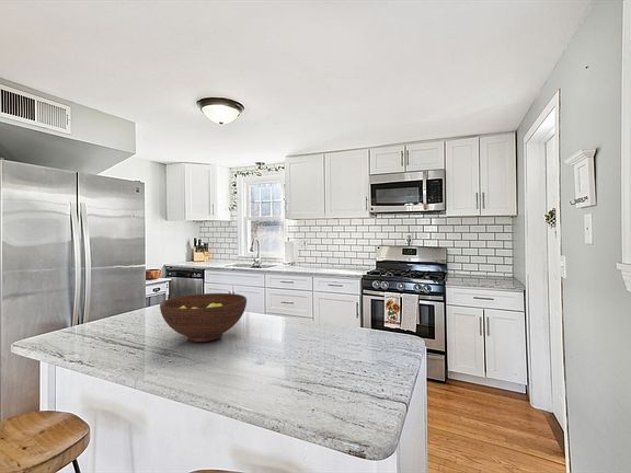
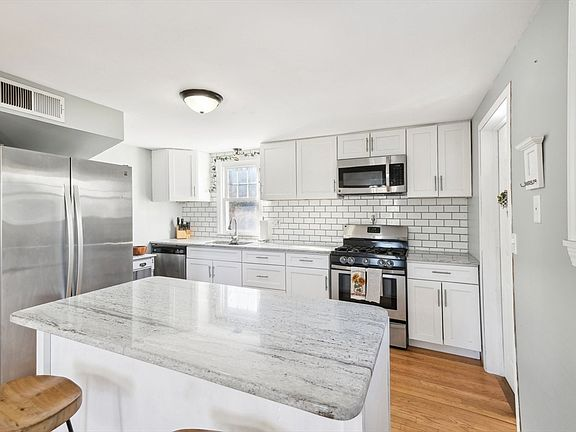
- fruit bowl (205, 319)
